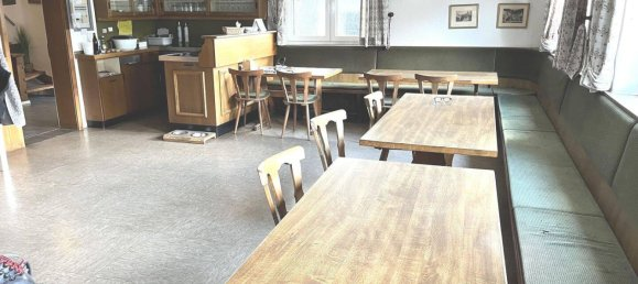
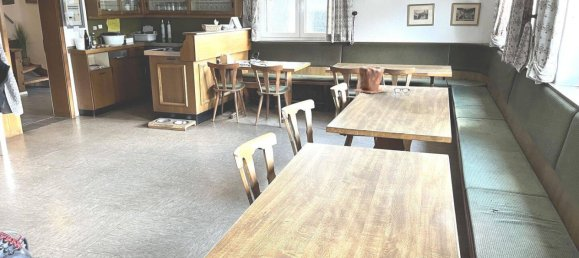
+ plant pot (371, 78)
